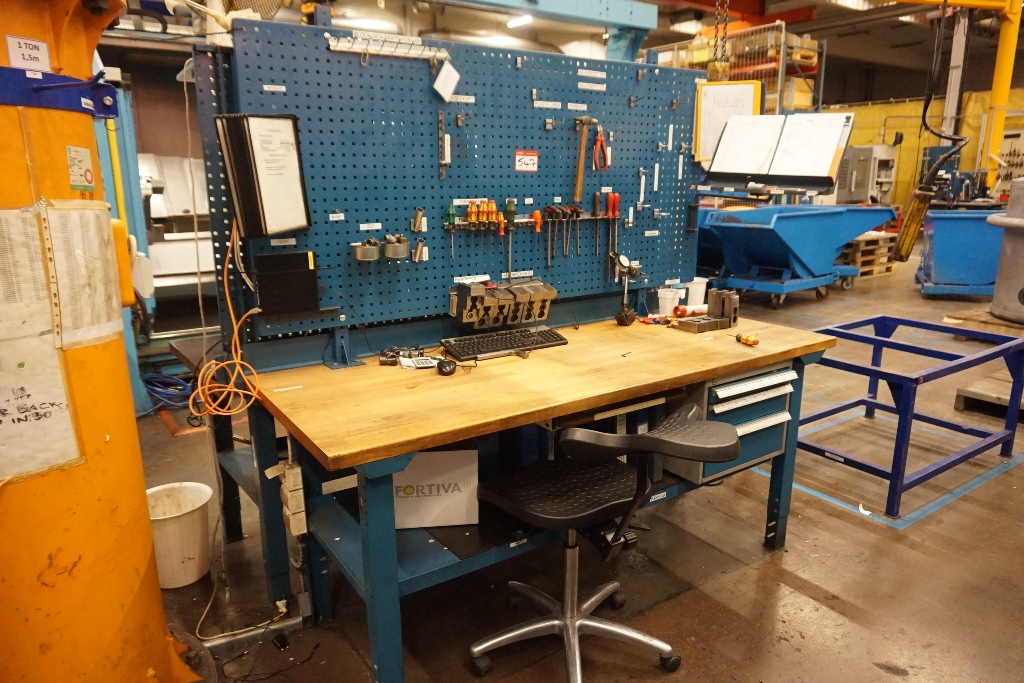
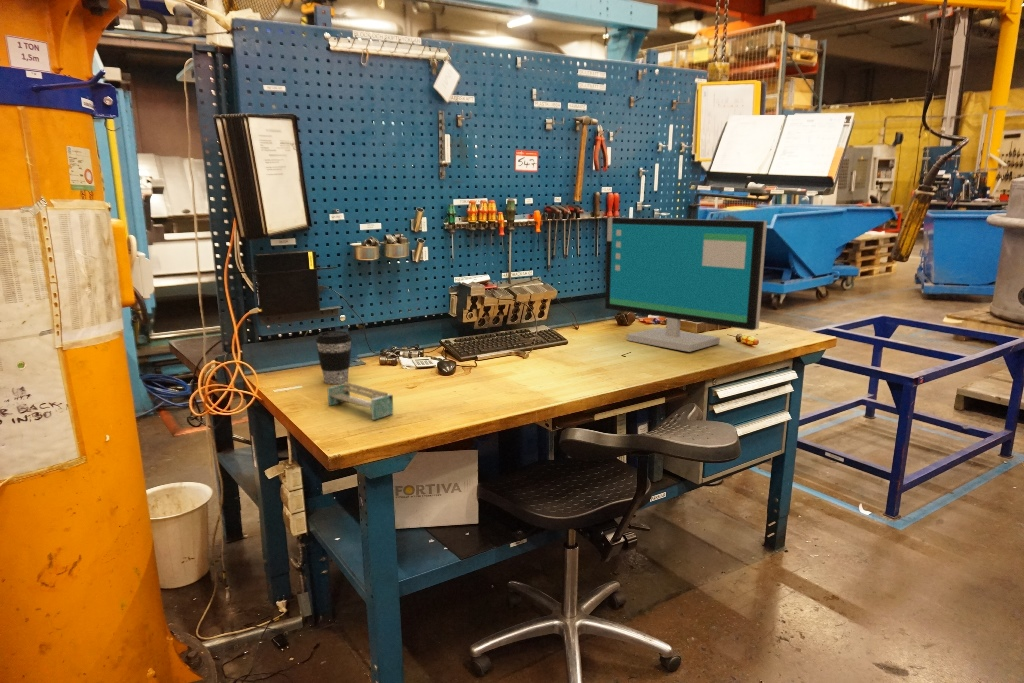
+ coffee cup (335, 357)
+ computer monitor (675, 281)
+ shelf (359, 399)
